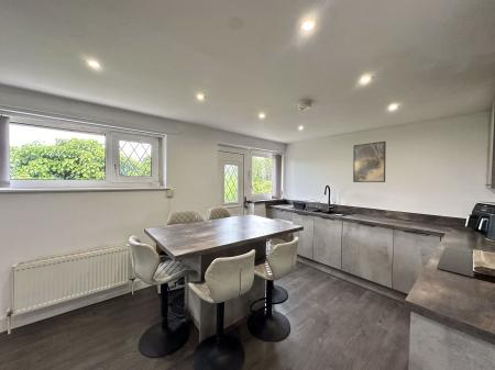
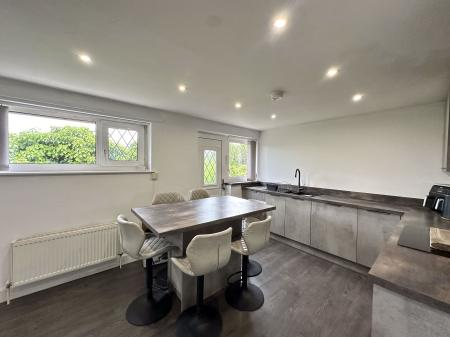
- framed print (369, 162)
